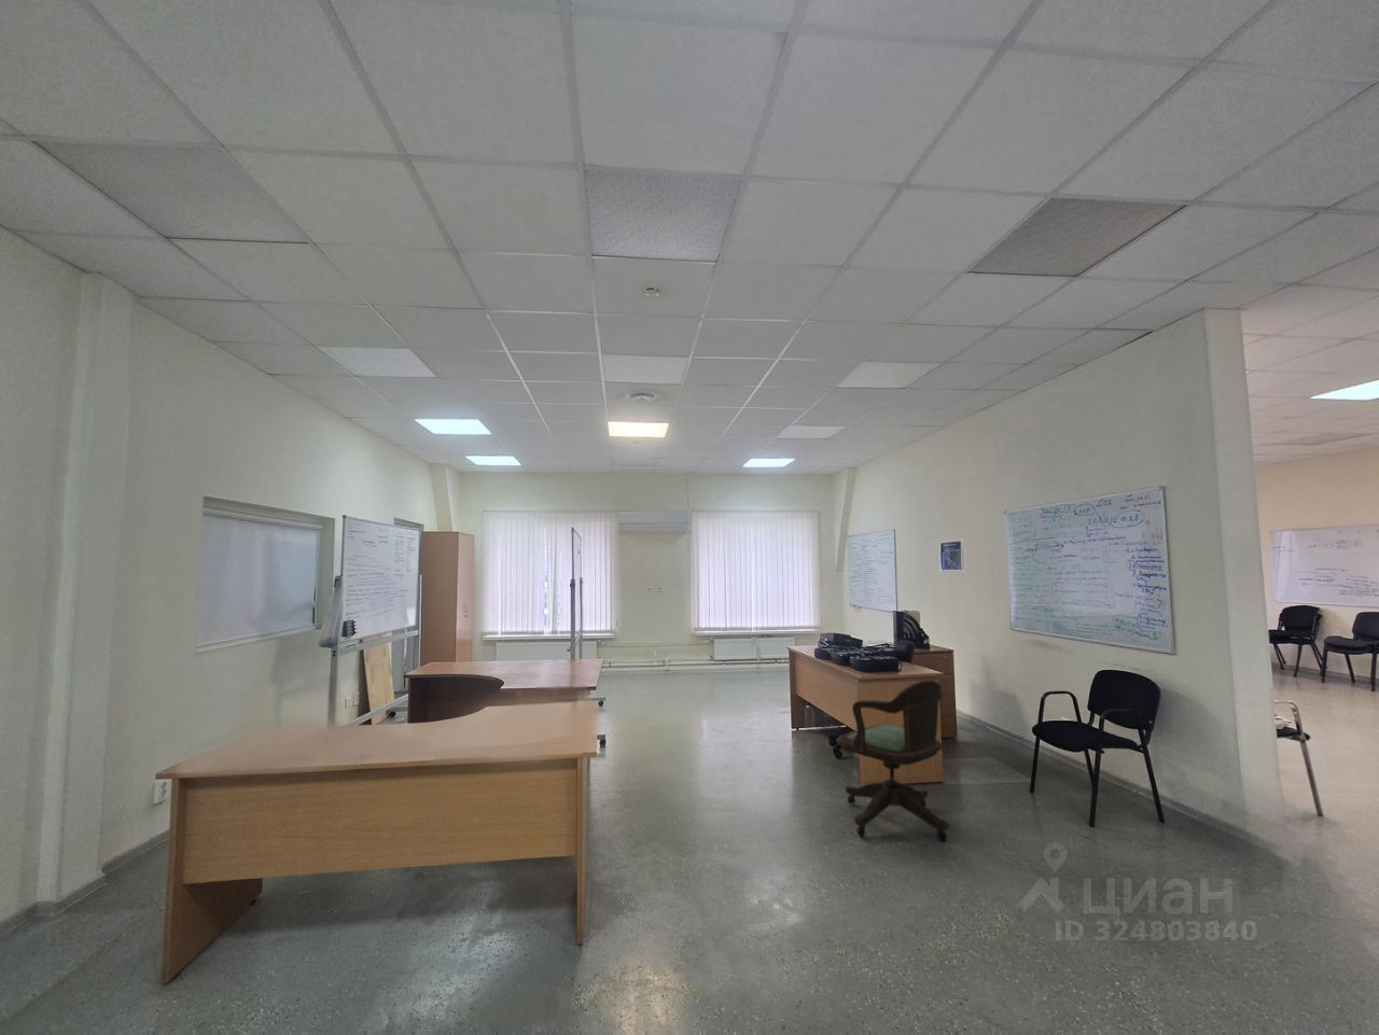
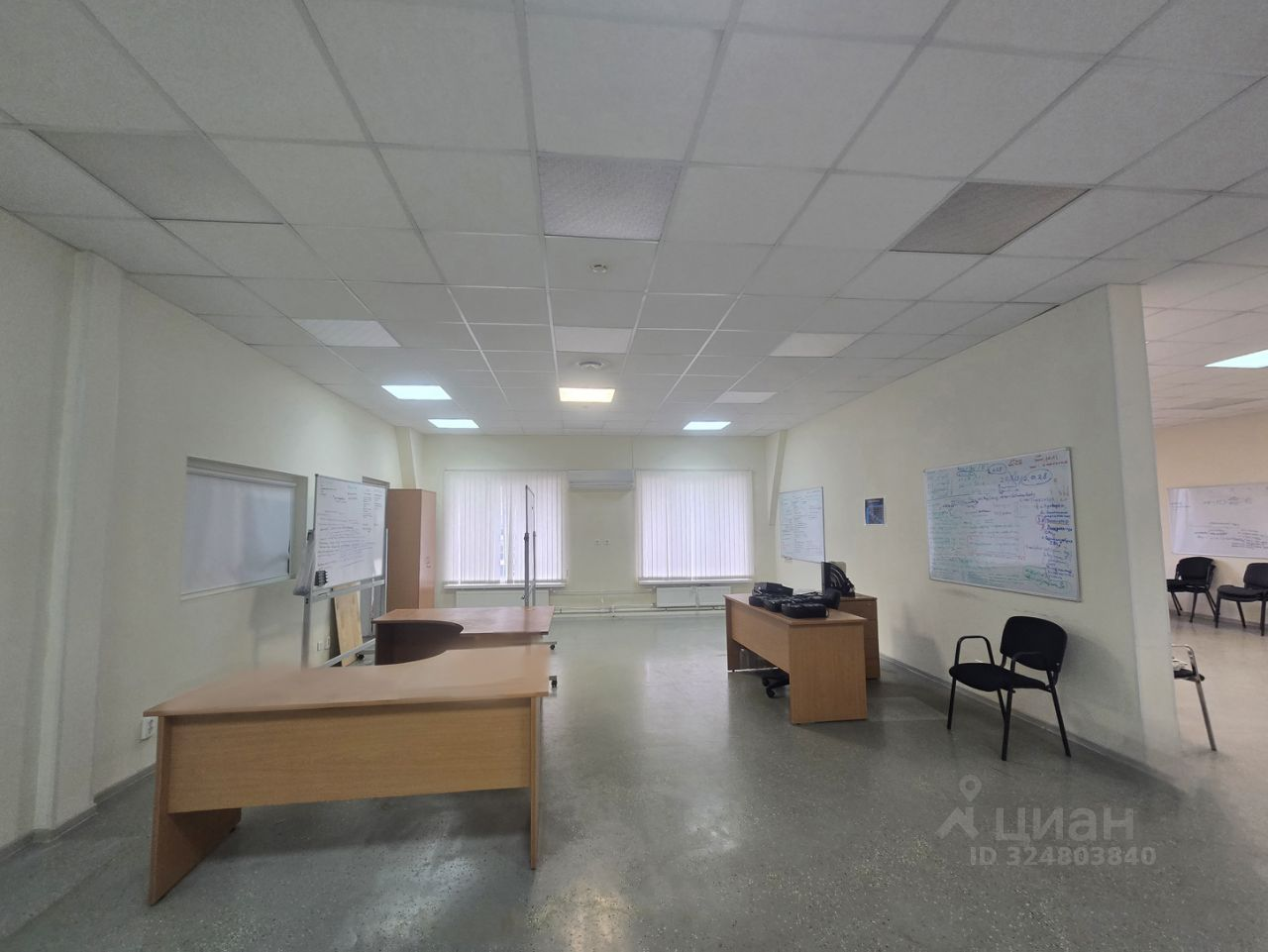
- office chair (891, 747)
